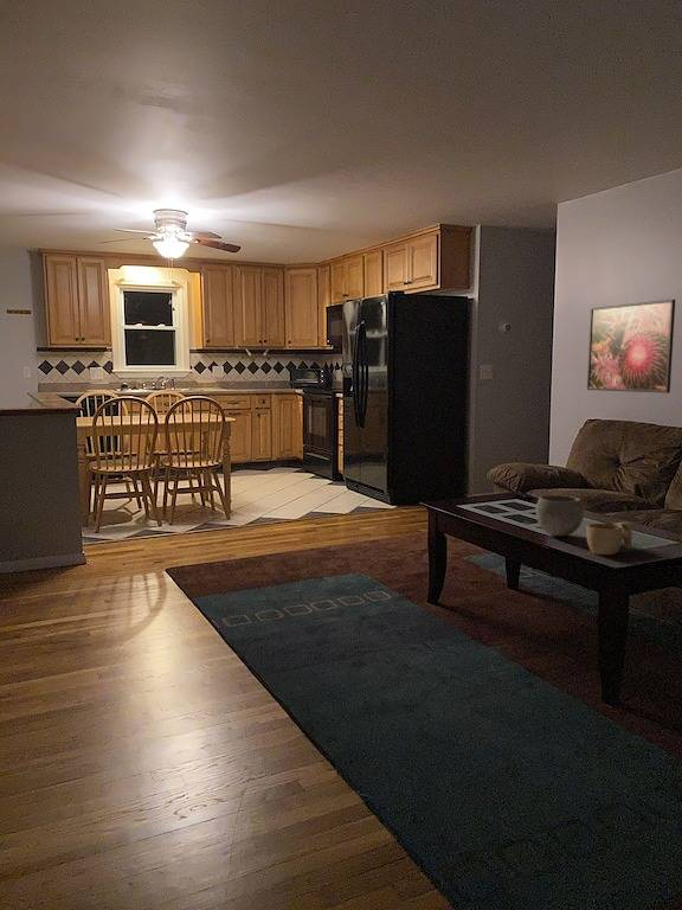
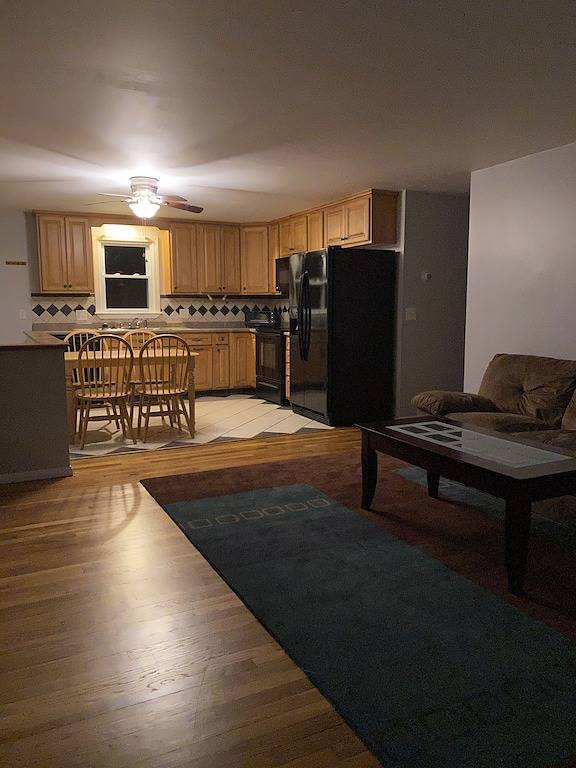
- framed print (628, 347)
- cup (611, 538)
- bowl (560, 515)
